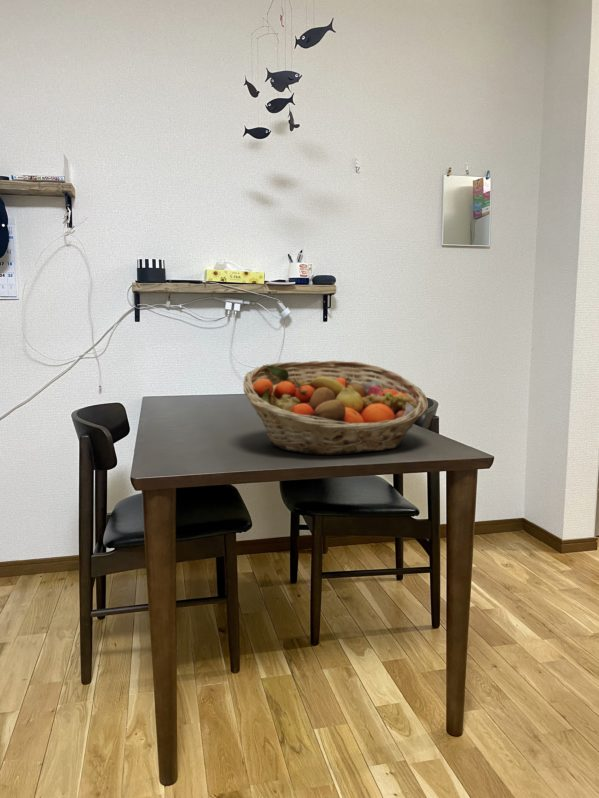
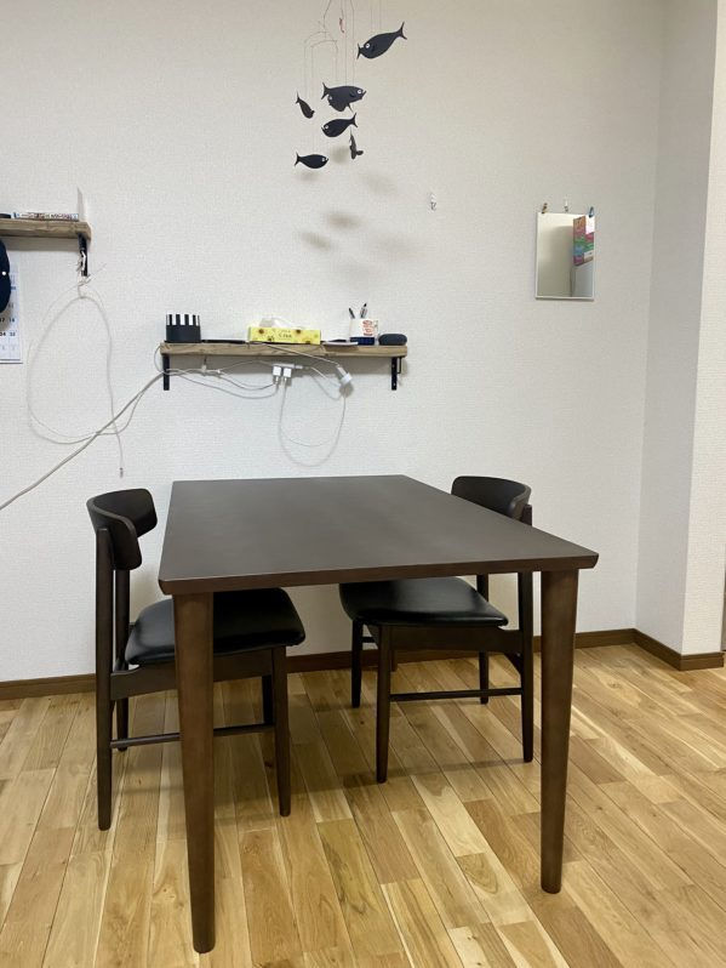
- fruit basket (335, 403)
